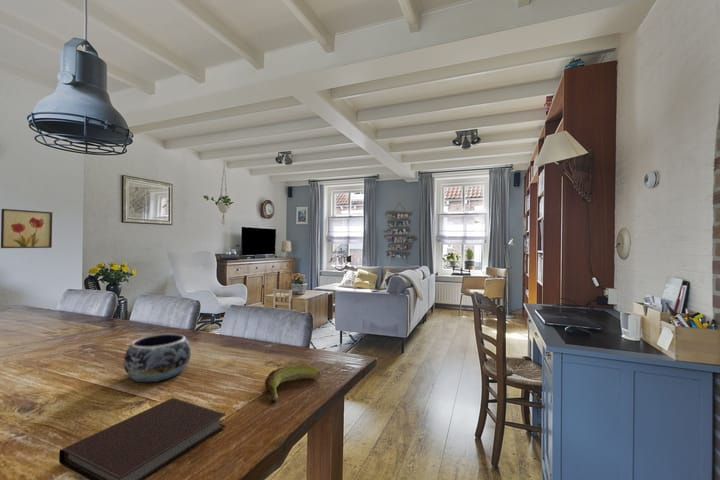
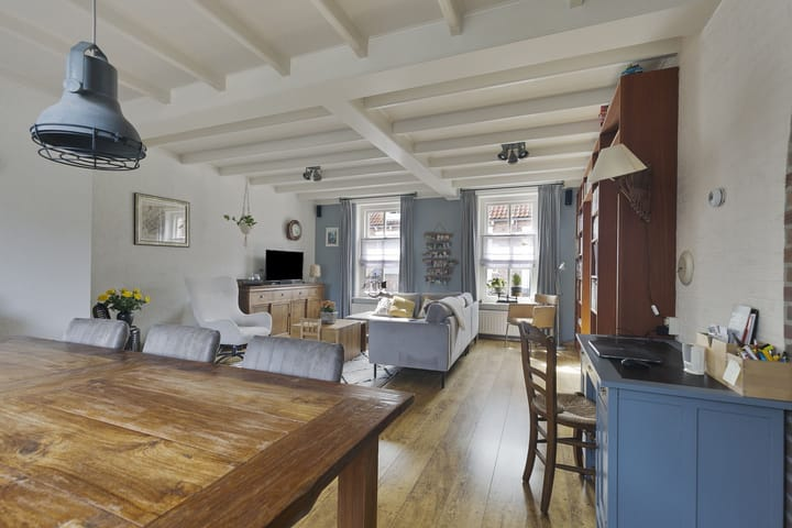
- decorative bowl (158, 356)
- notebook (150, 436)
- banana (293, 377)
- wall art (27, 229)
